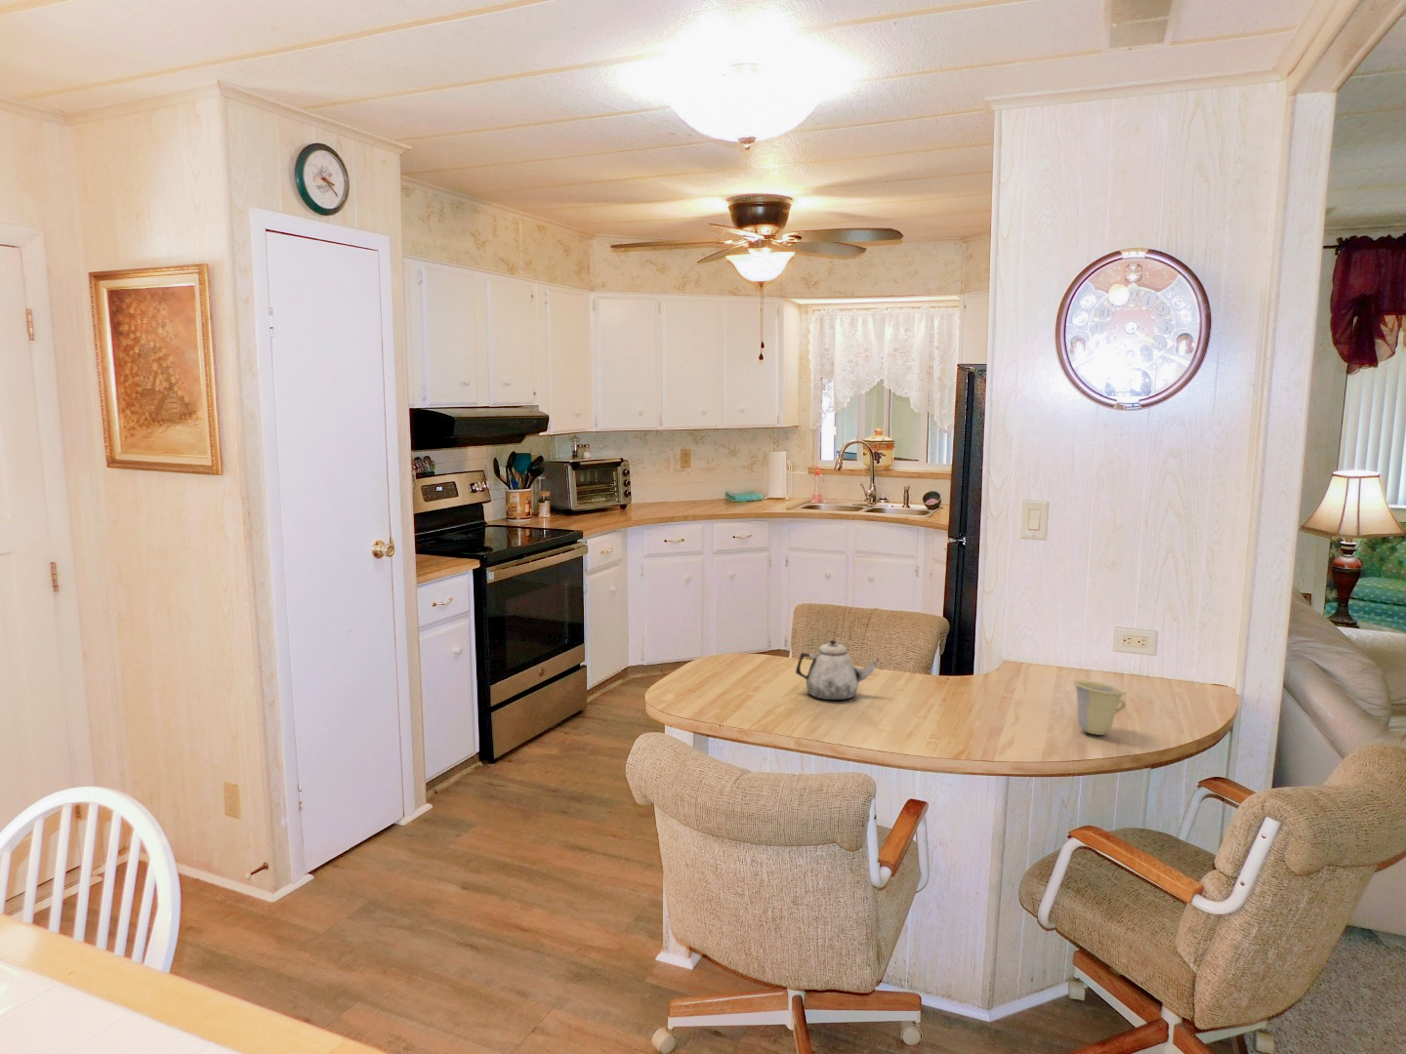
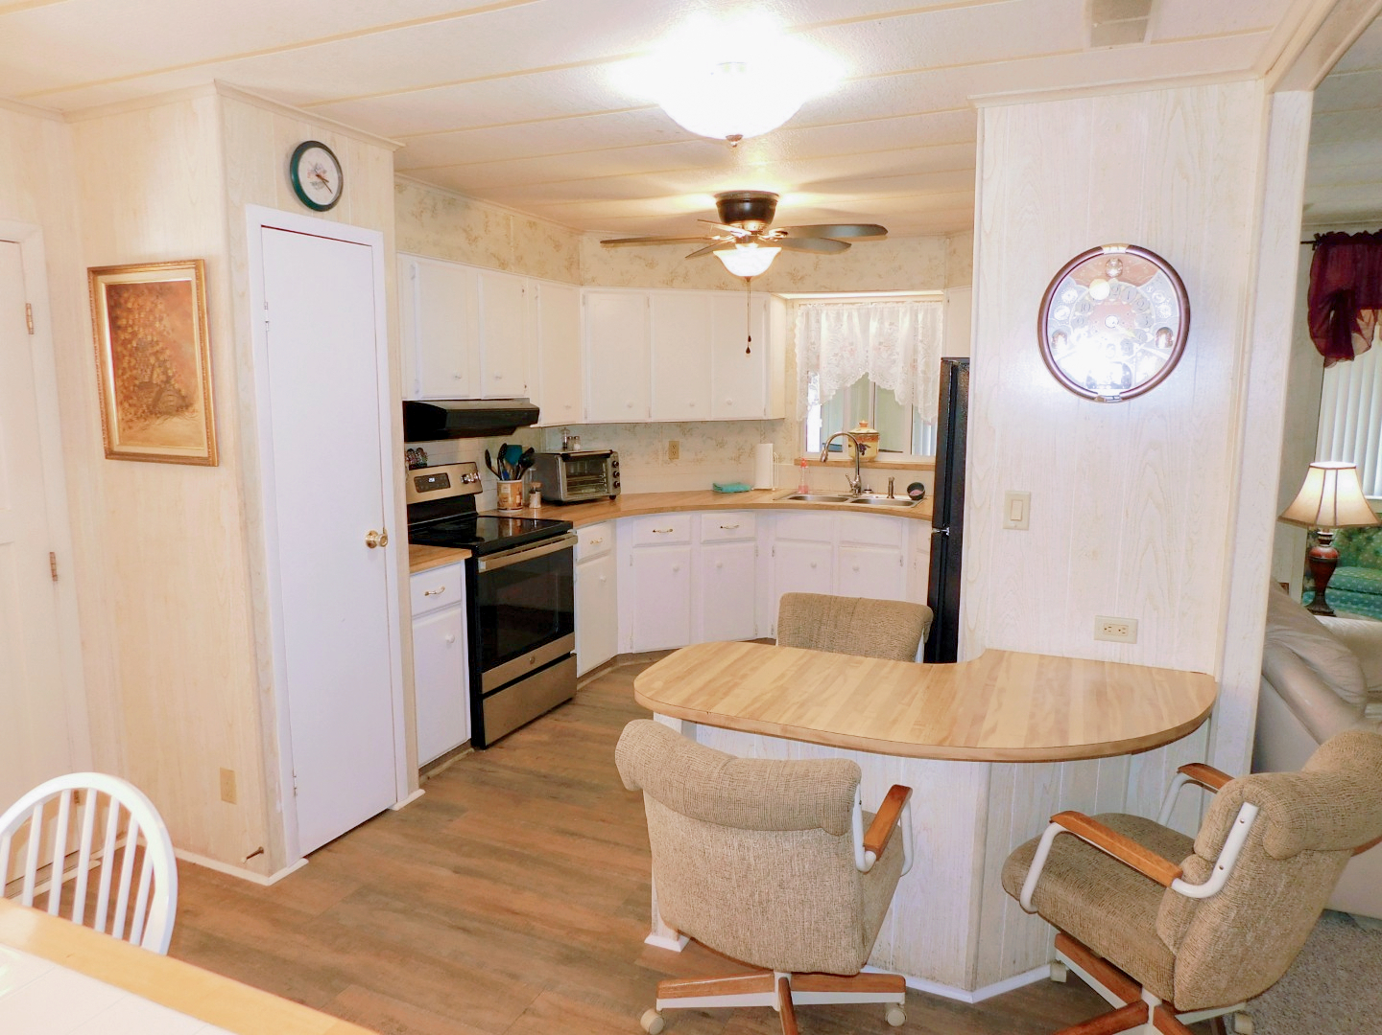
- cup (1097, 707)
- teapot (838, 668)
